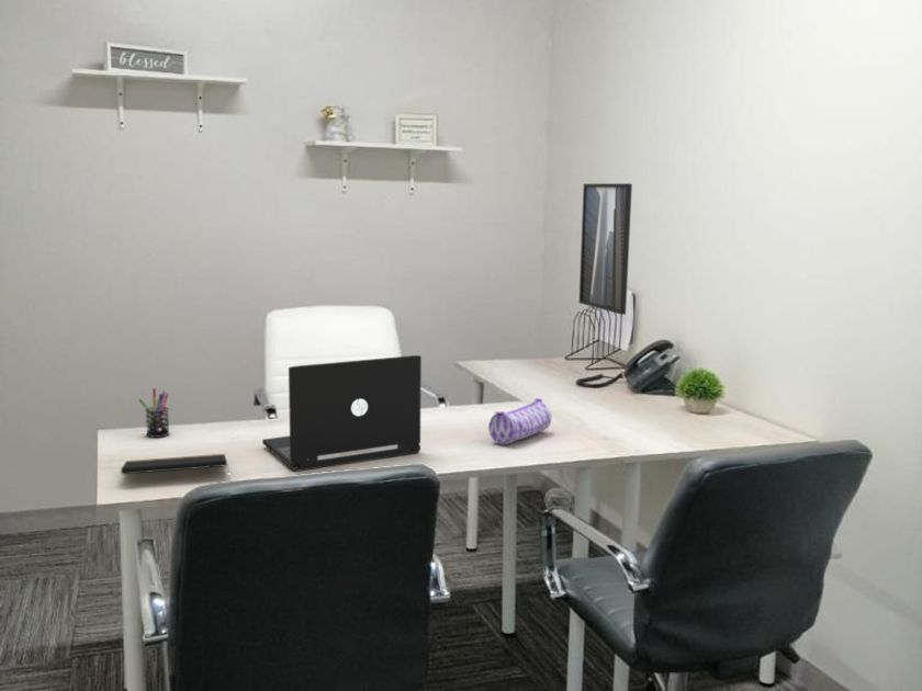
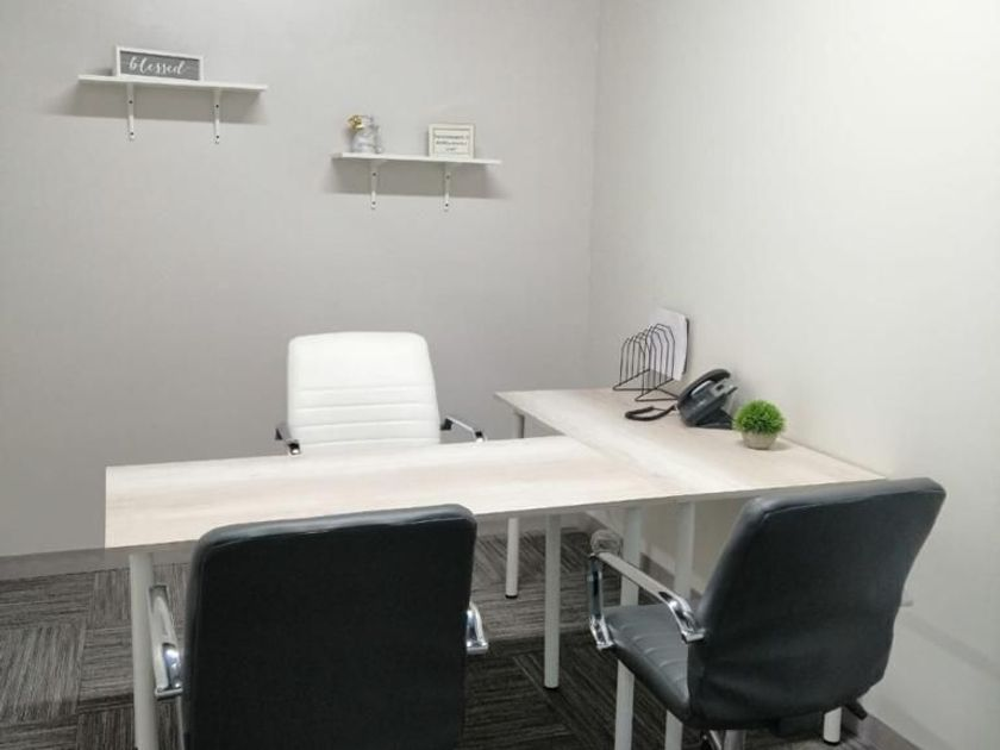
- pencil case (520, 420)
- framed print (604, 247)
- pen holder (154, 412)
- laptop (340, 401)
- notepad (176, 463)
